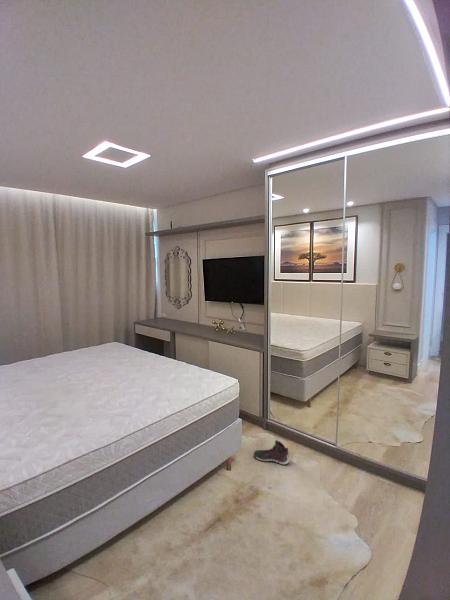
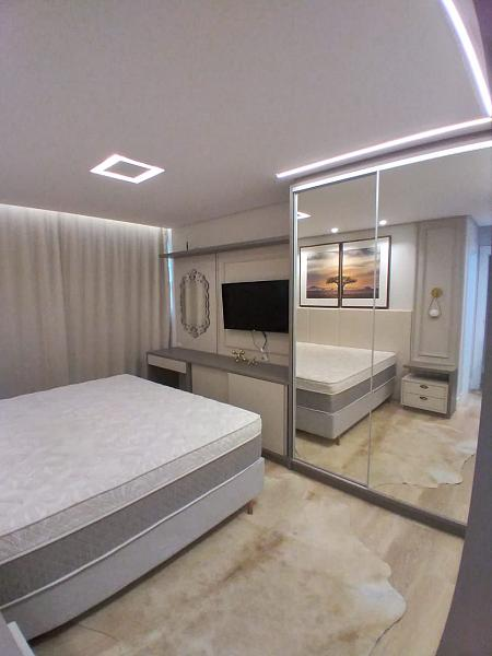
- sneaker (271, 449)
